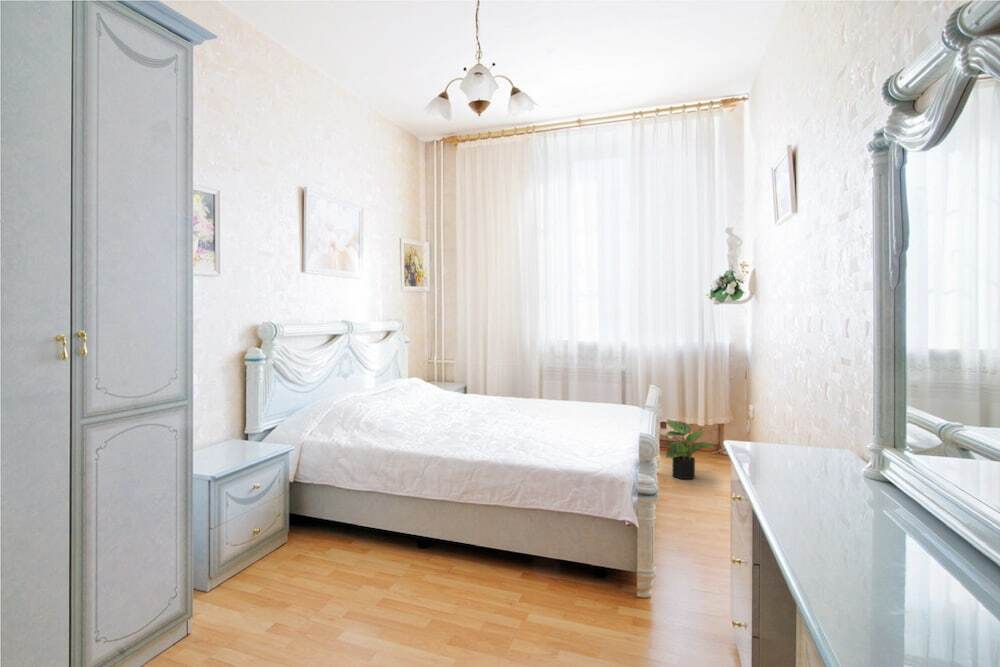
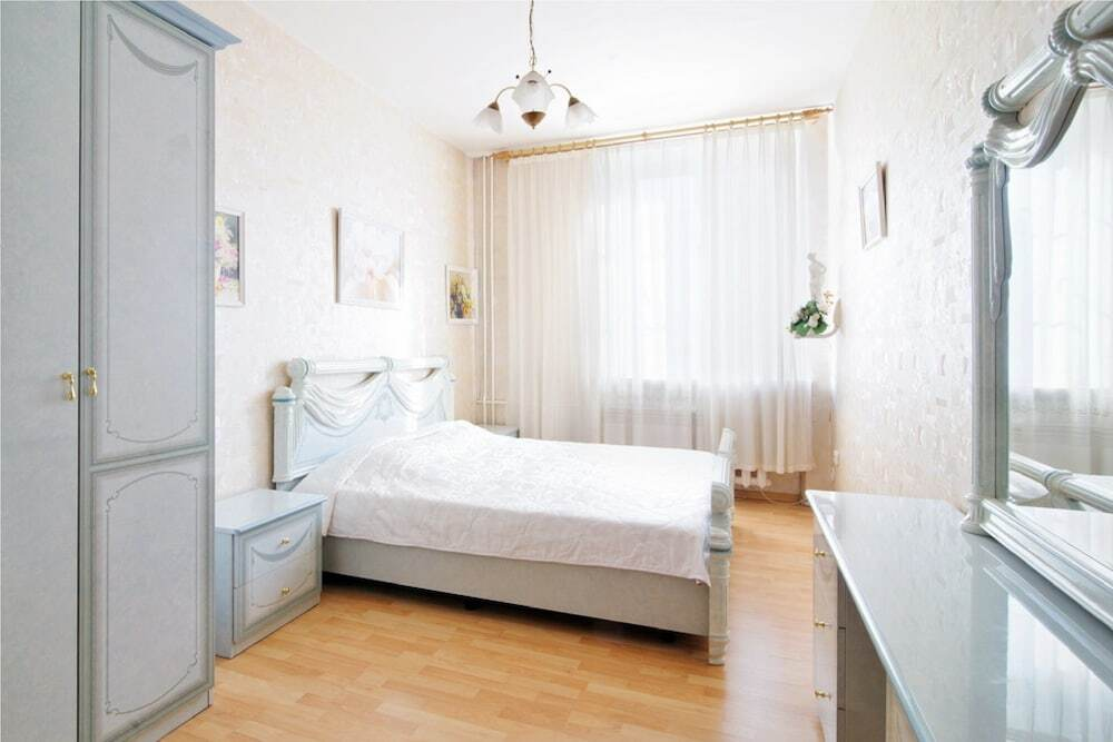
- potted plant (685, 449)
